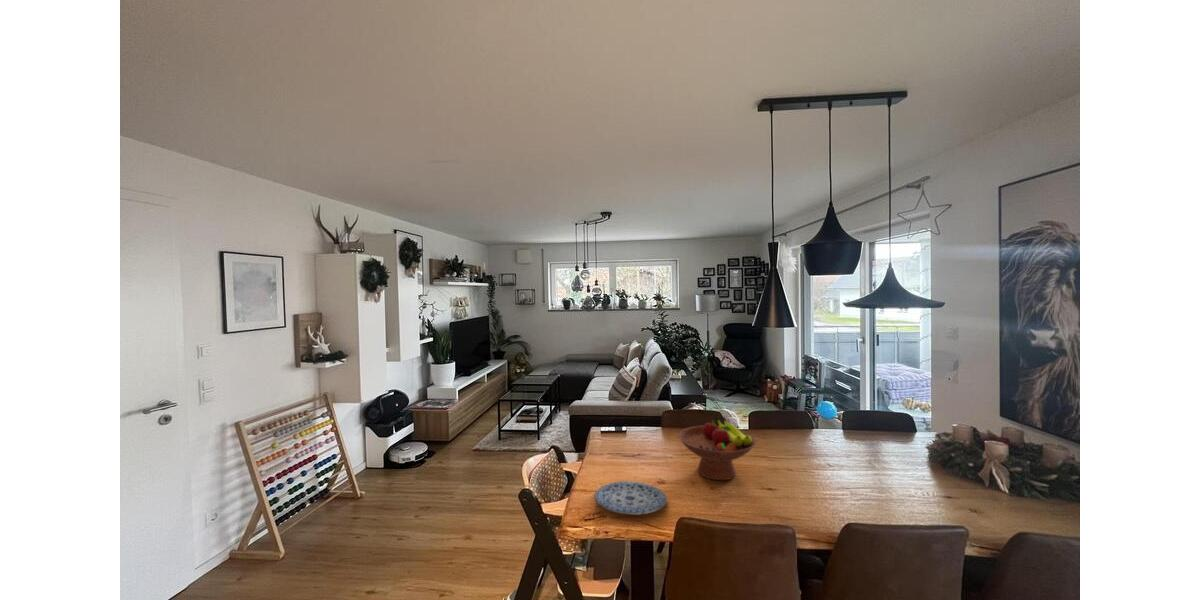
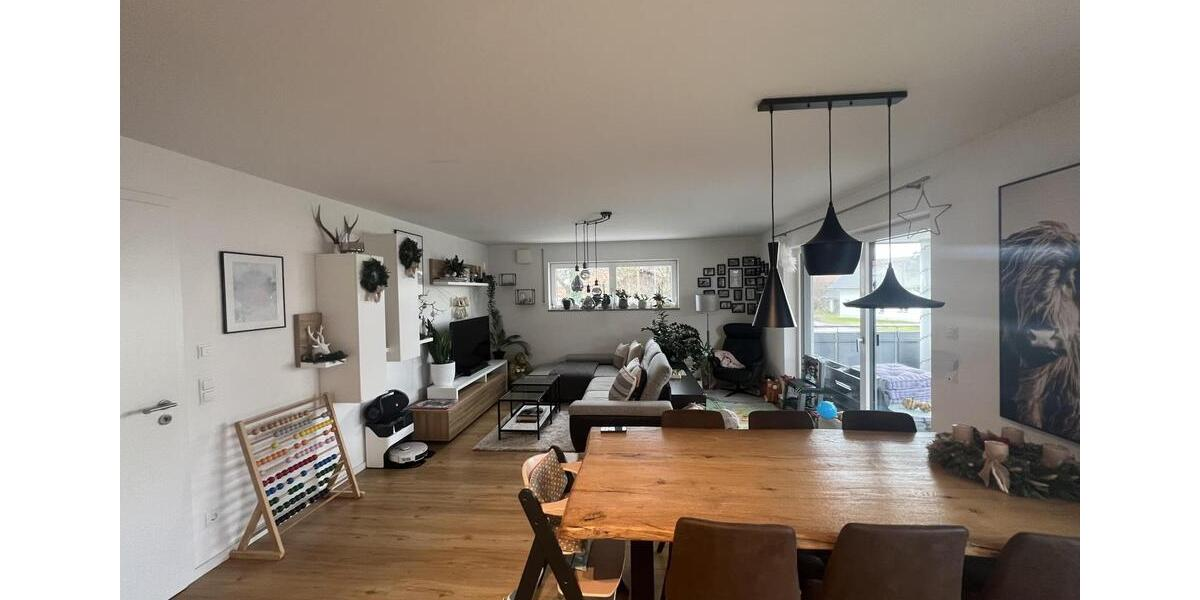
- fruit bowl (716, 448)
- plate (630, 497)
